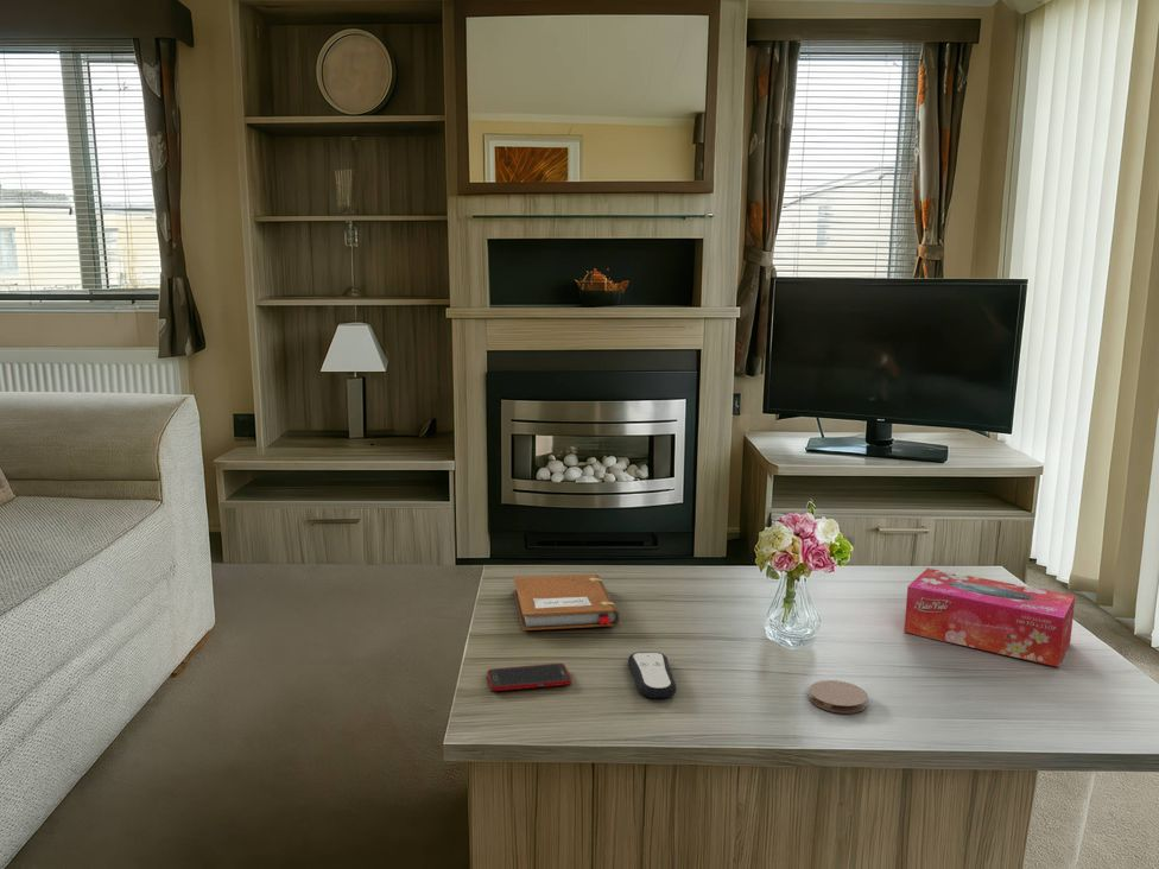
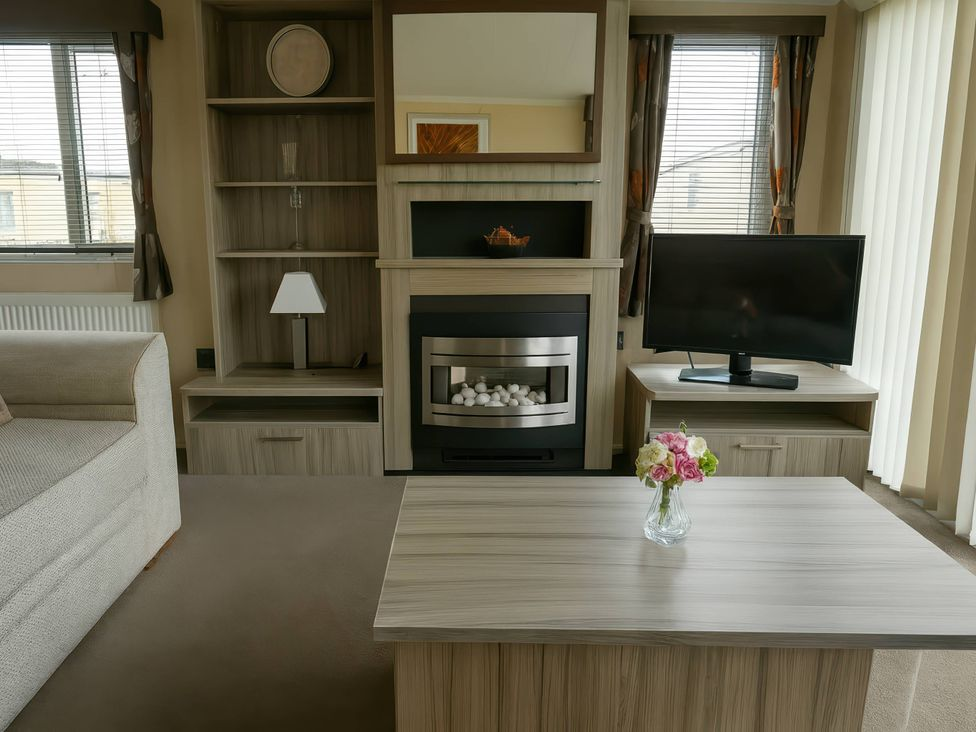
- cell phone (528, 677)
- remote control (652, 673)
- tissue box (988, 614)
- notebook (564, 601)
- coaster (837, 696)
